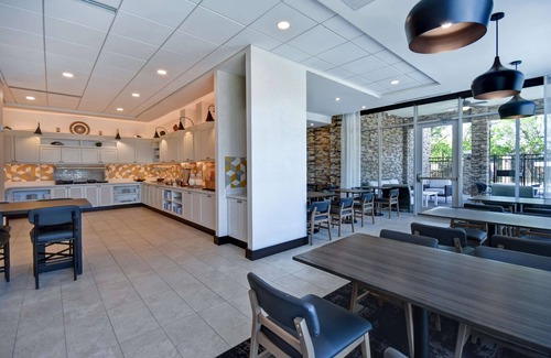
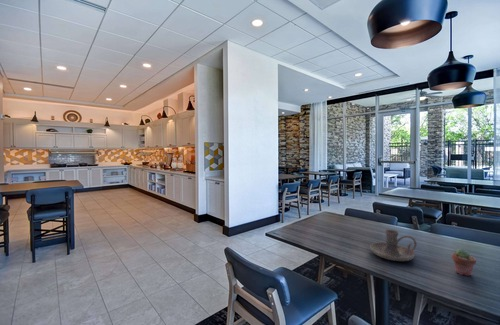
+ candle holder (395, 243)
+ potted succulent (463, 261)
